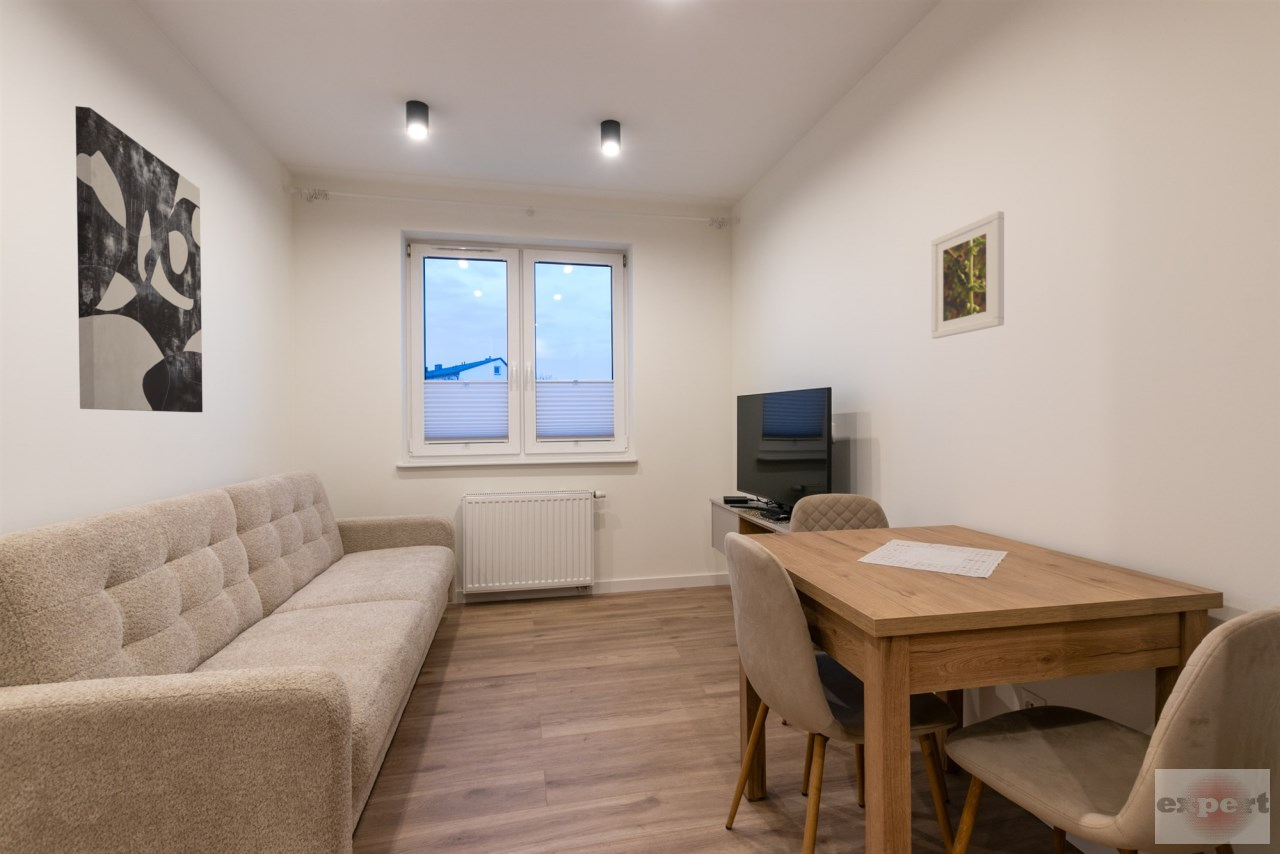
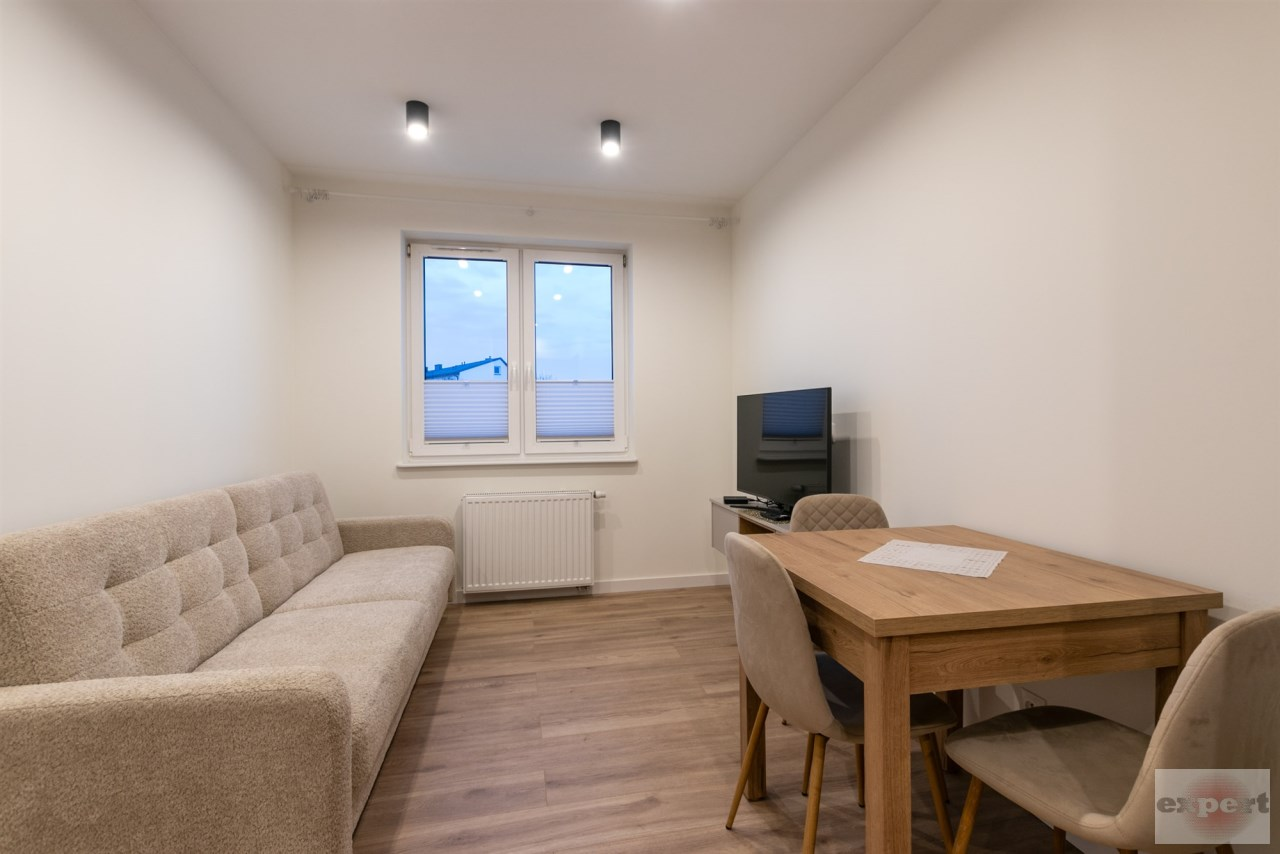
- wall art (148, 282)
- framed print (965, 279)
